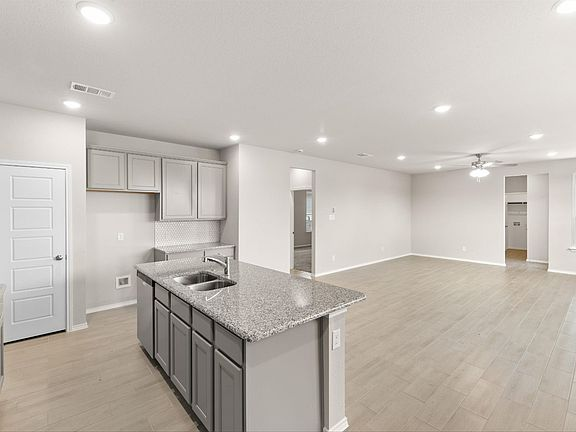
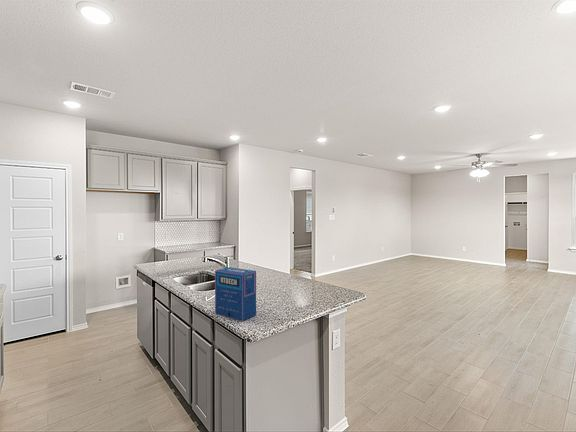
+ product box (235, 292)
